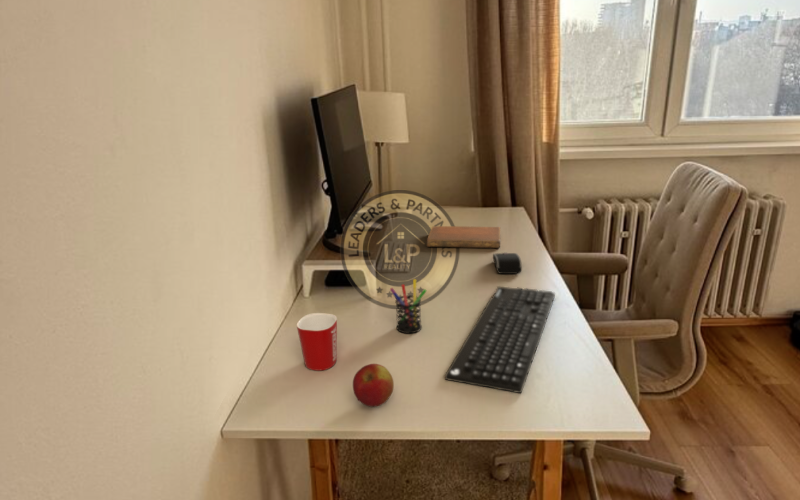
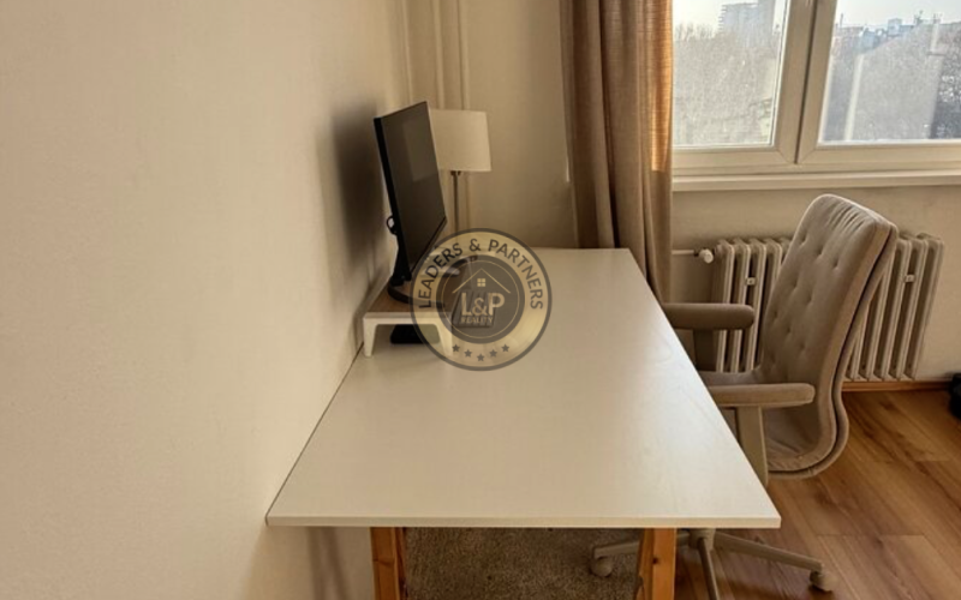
- apple (373, 384)
- pen holder (410, 305)
- keyboard (507, 329)
- notebook (464, 236)
- computer mouse (506, 260)
- mug (322, 337)
